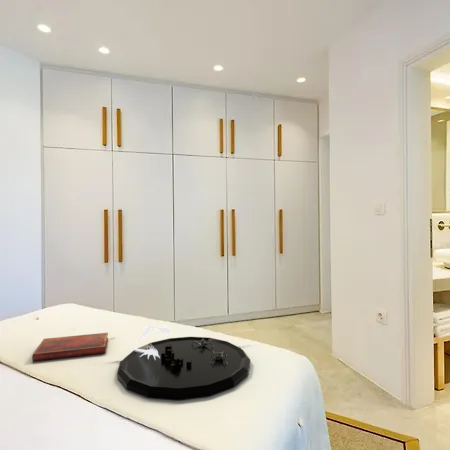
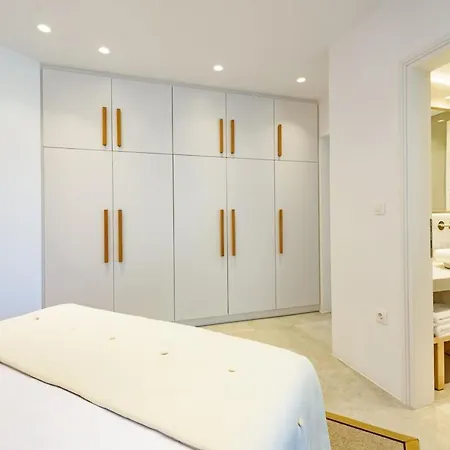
- diary (73, 345)
- decorative tray (185, 348)
